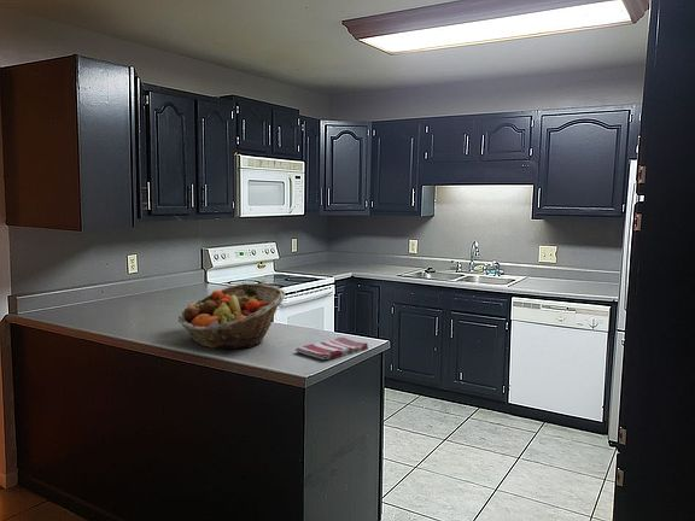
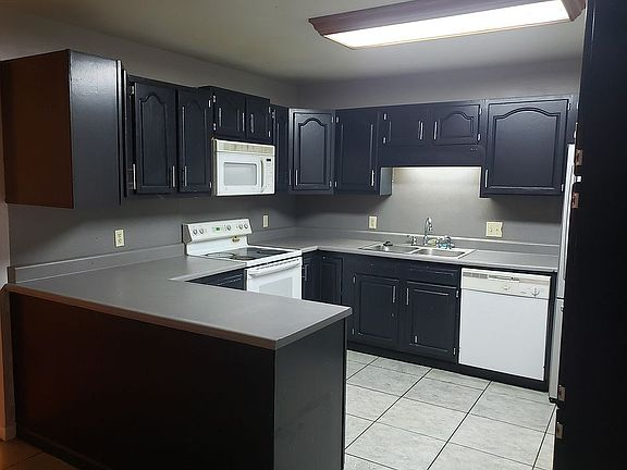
- dish towel (332, 346)
- fruit basket (232, 314)
